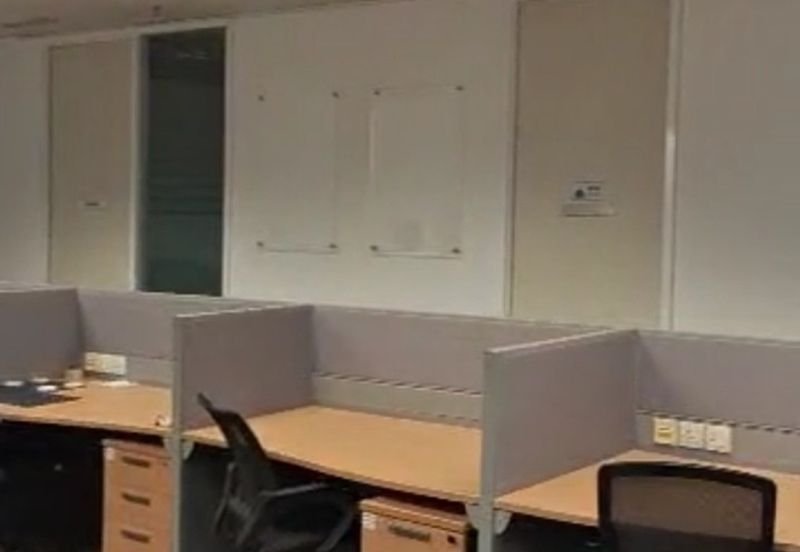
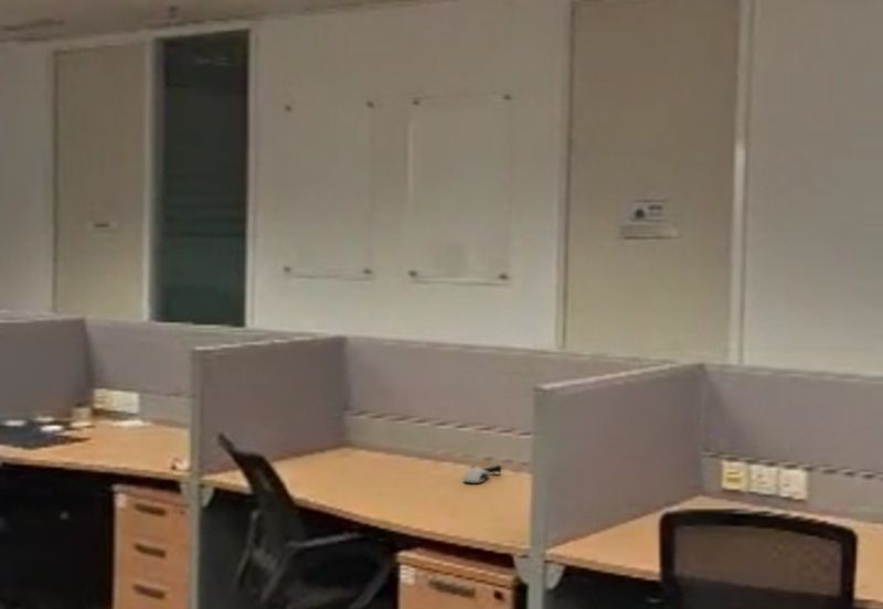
+ computer mouse (479, 472)
